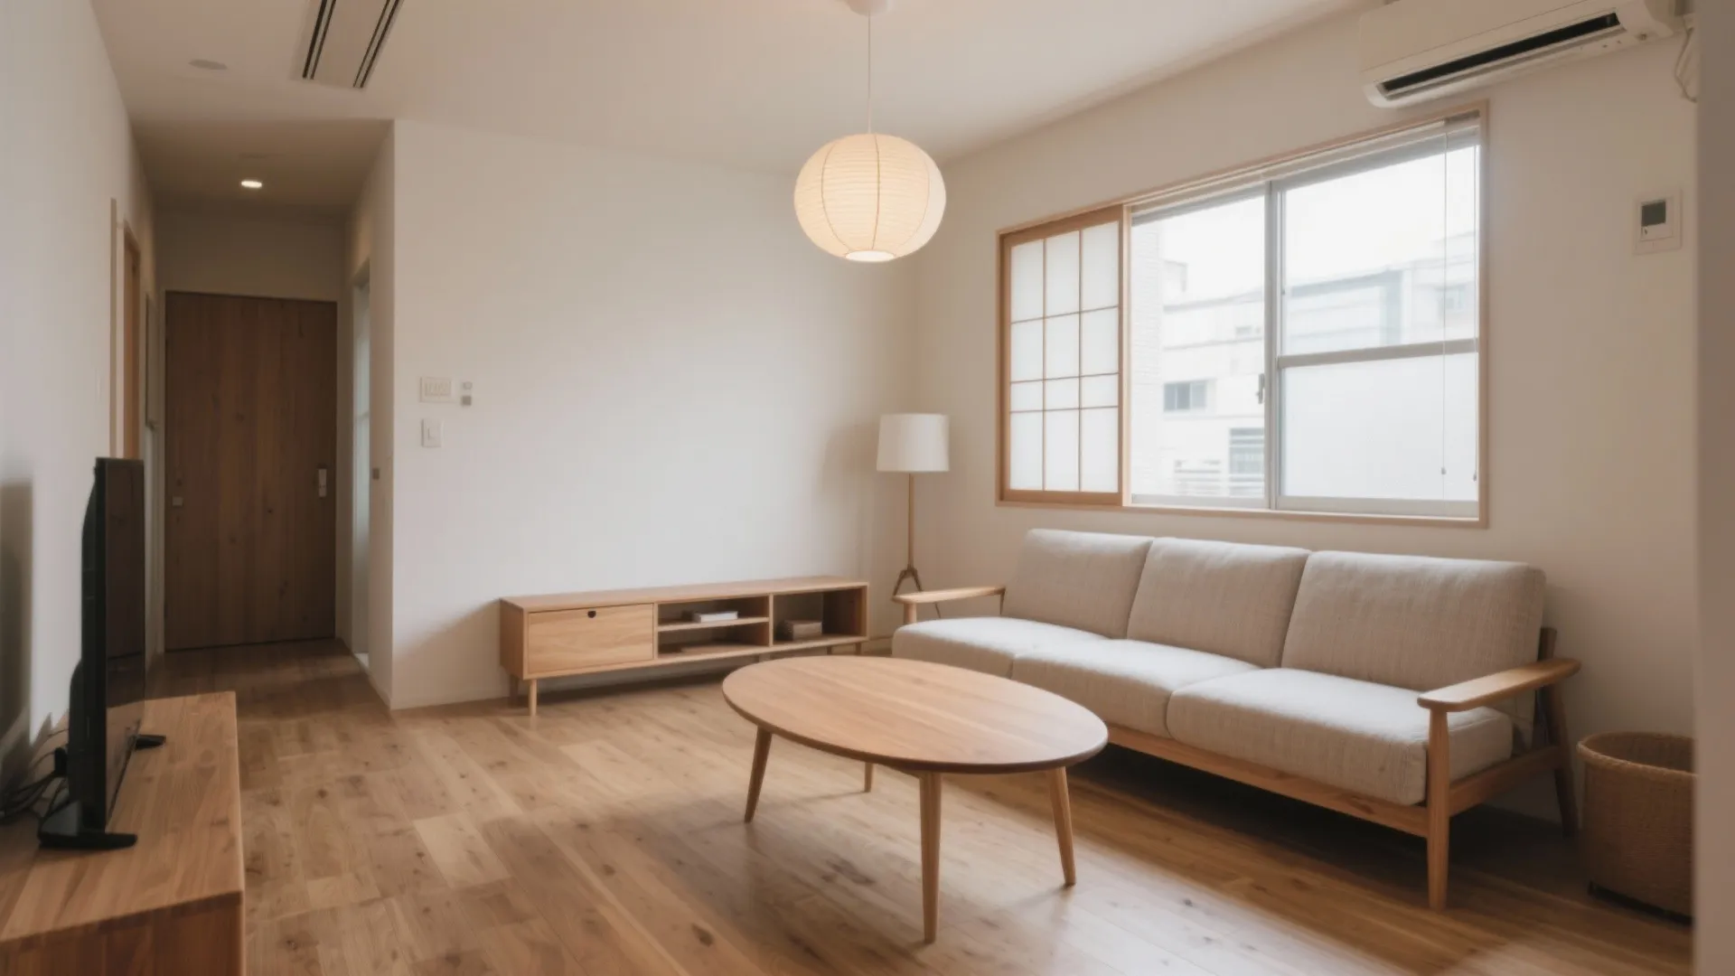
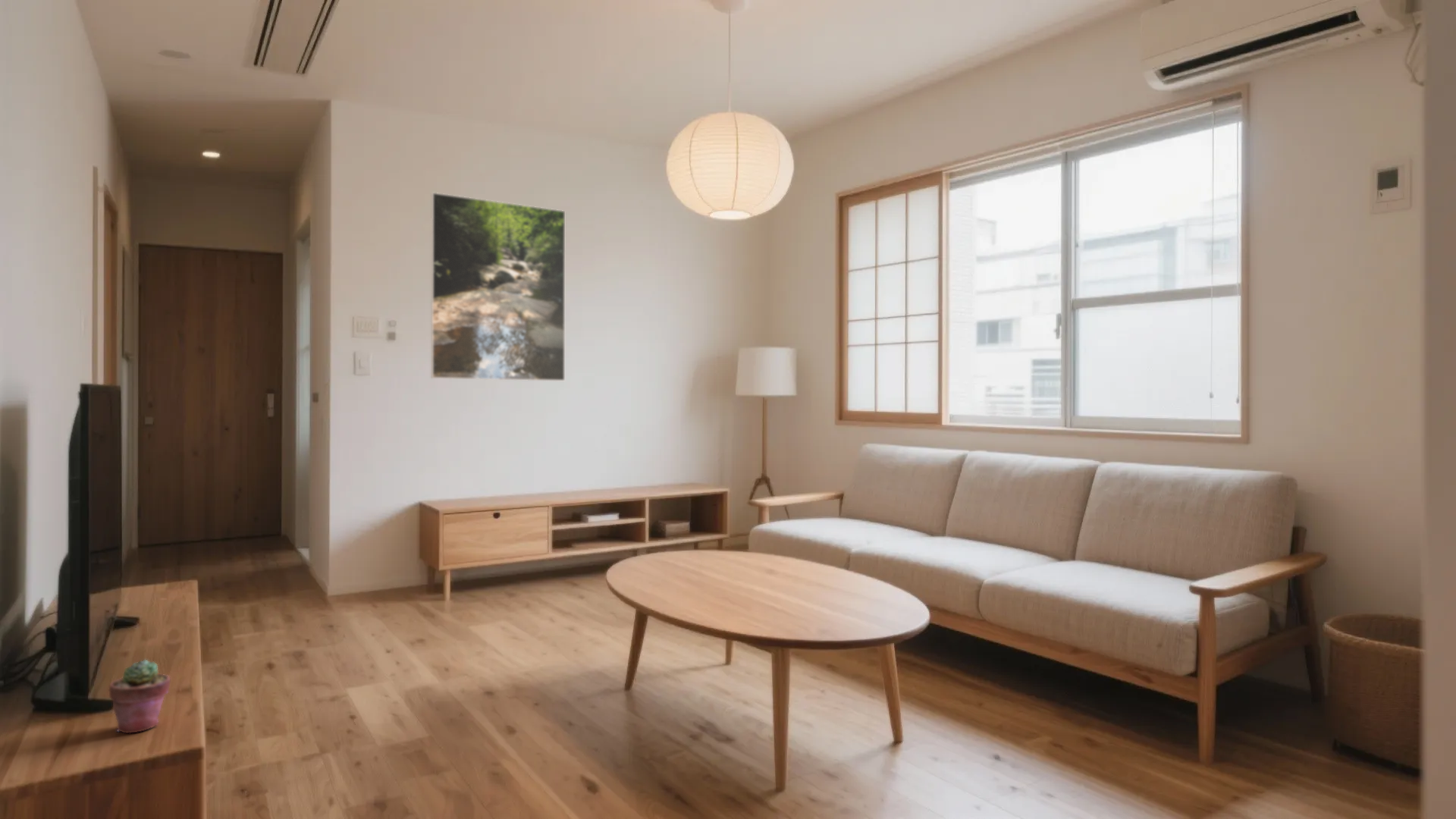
+ potted succulent (140, 694)
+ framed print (500, 290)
